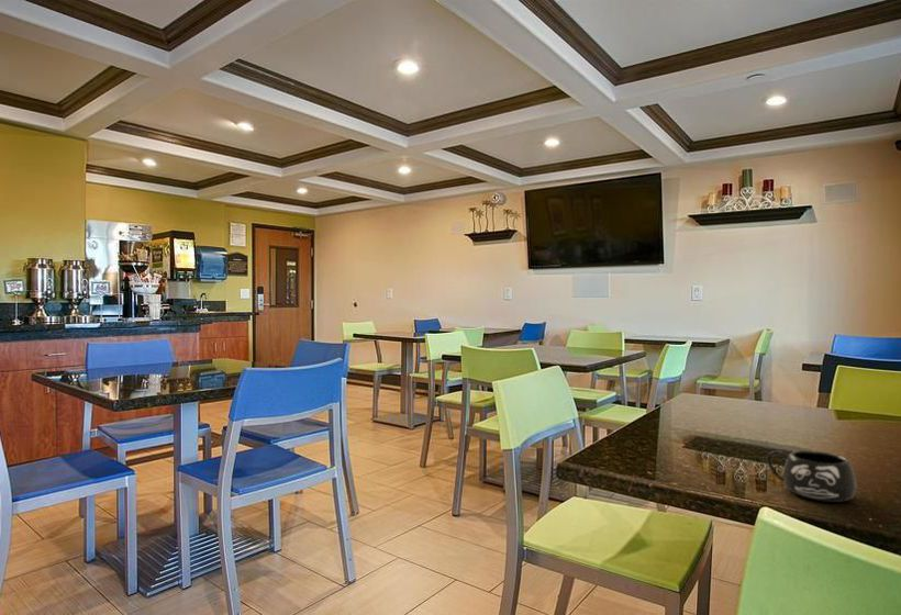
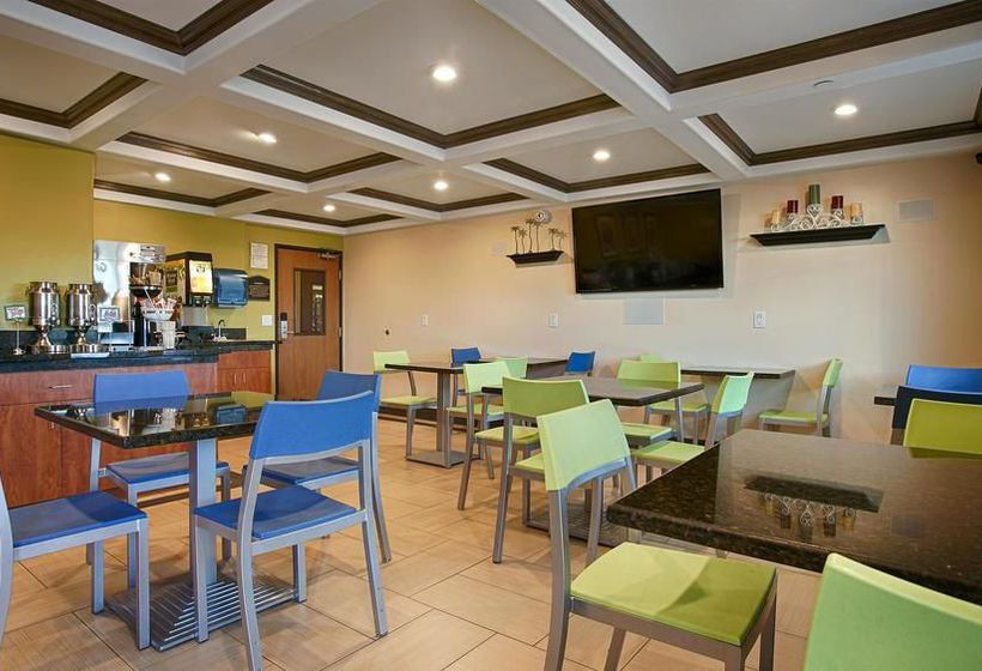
- mug (809, 473)
